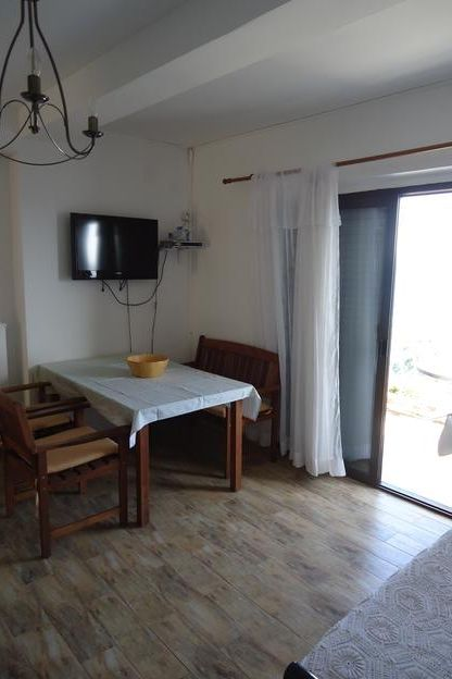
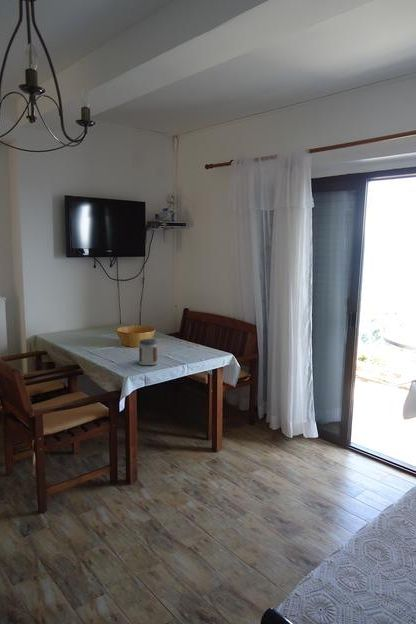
+ jar (148, 351)
